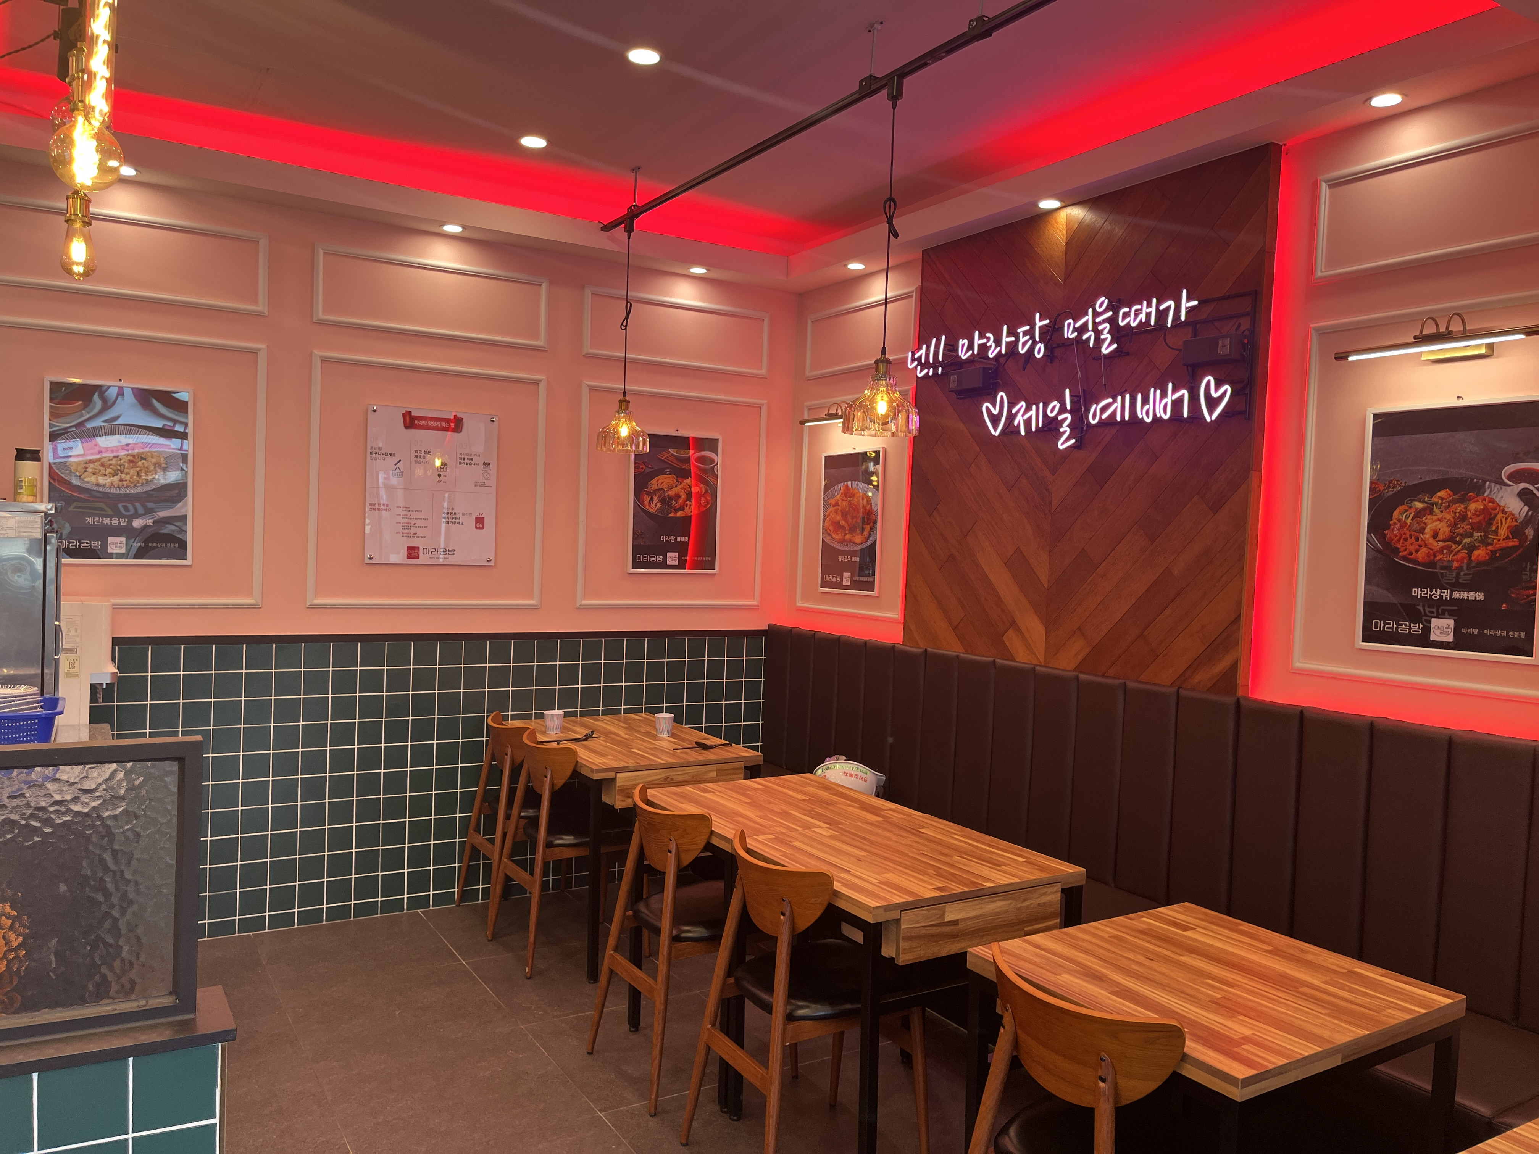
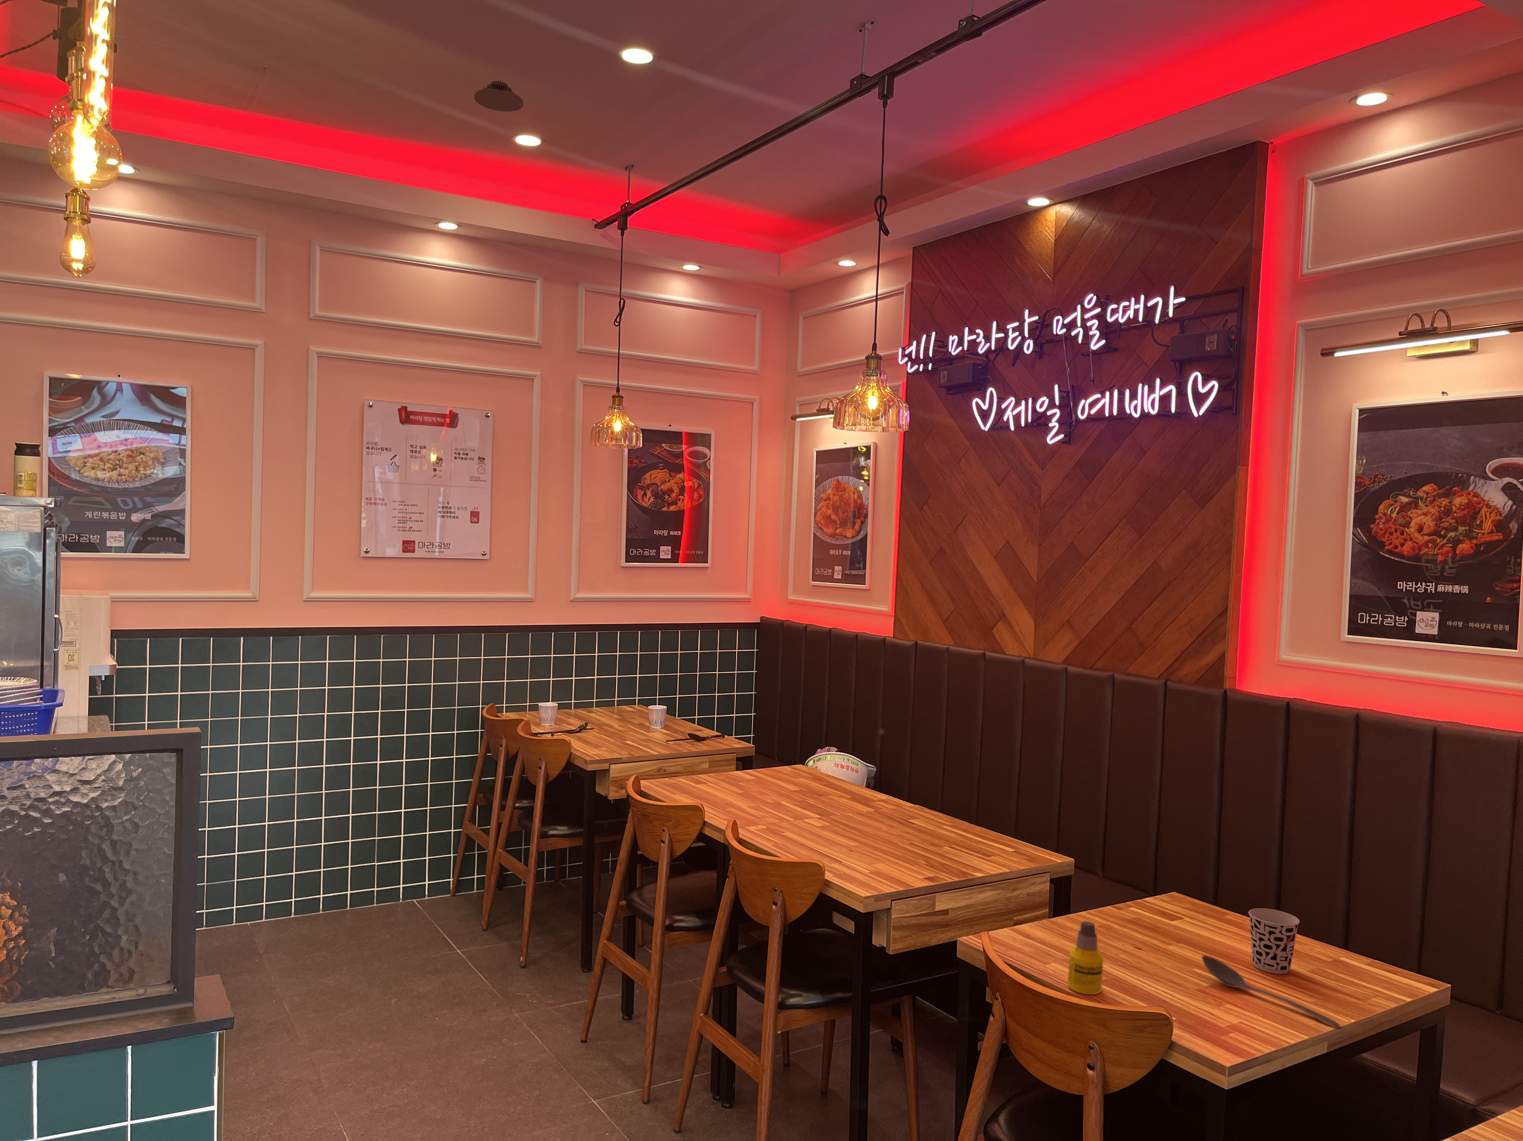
+ stirrer (1266, 991)
+ bottle (1086, 955)
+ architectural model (499, 91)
+ cup (1272, 942)
